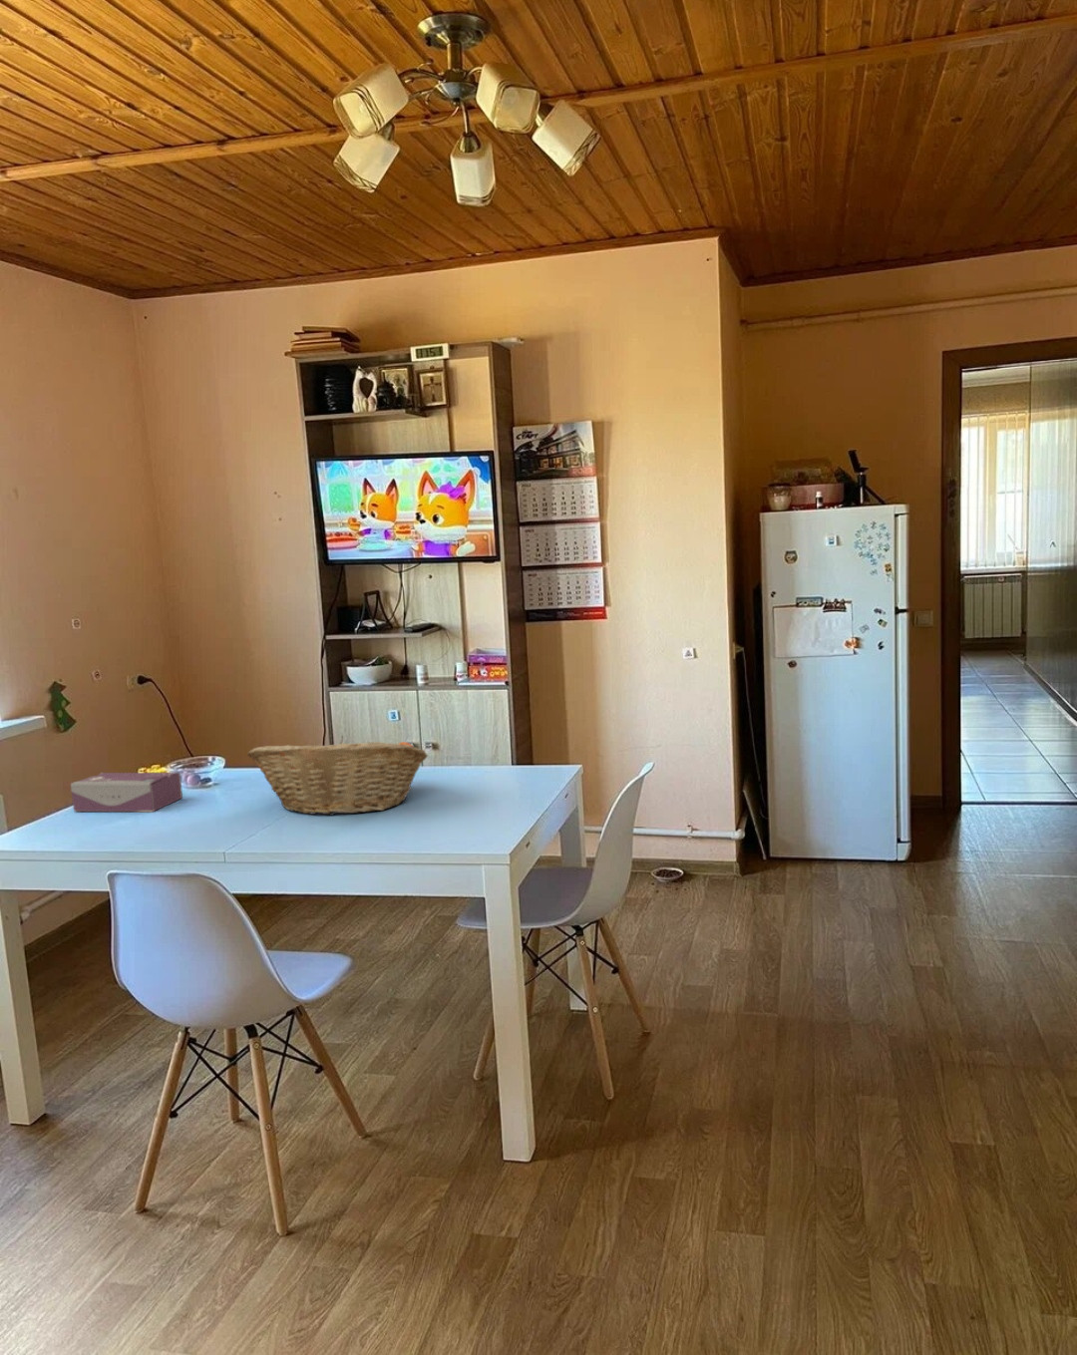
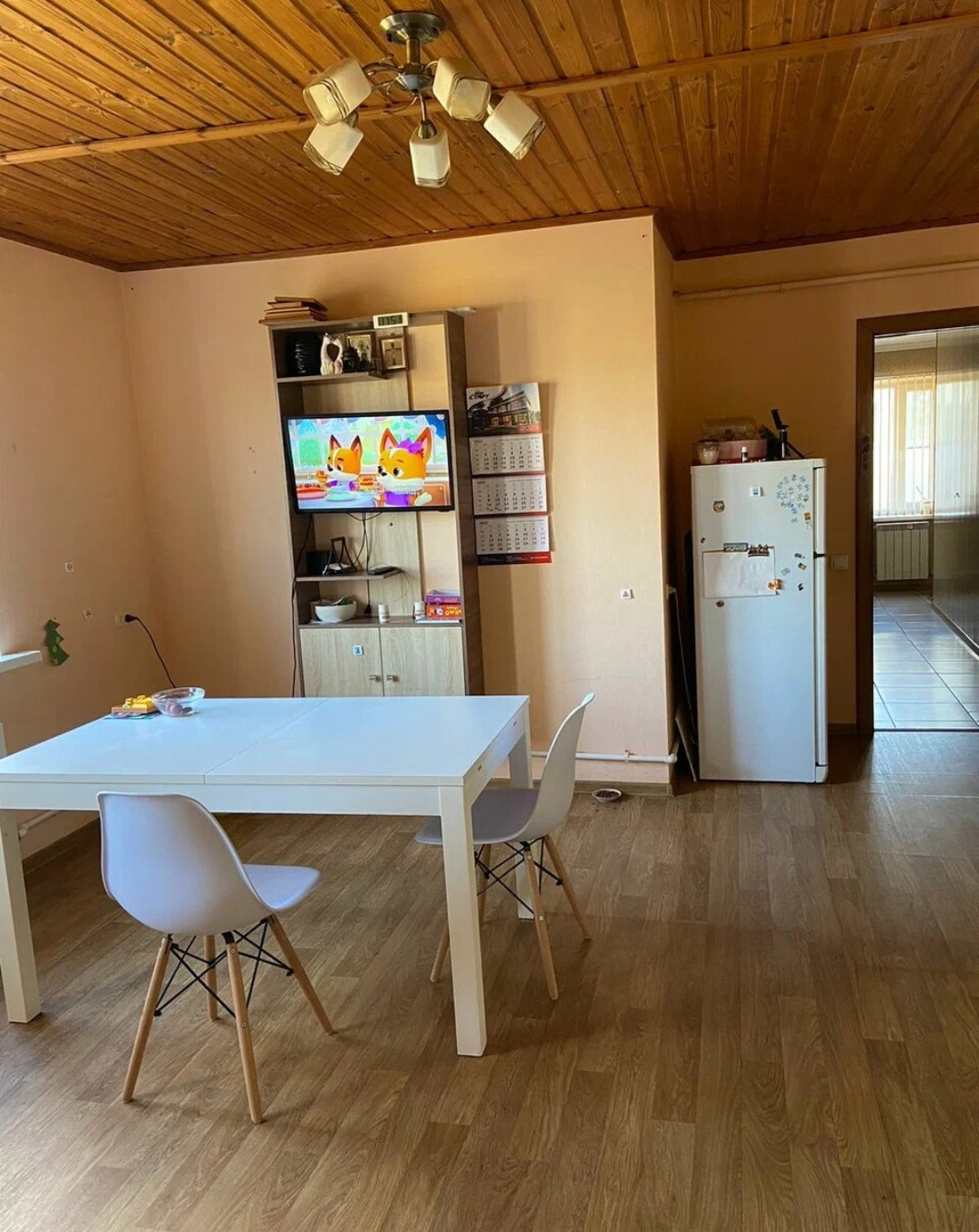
- tissue box (127, 791)
- fruit basket (339, 768)
